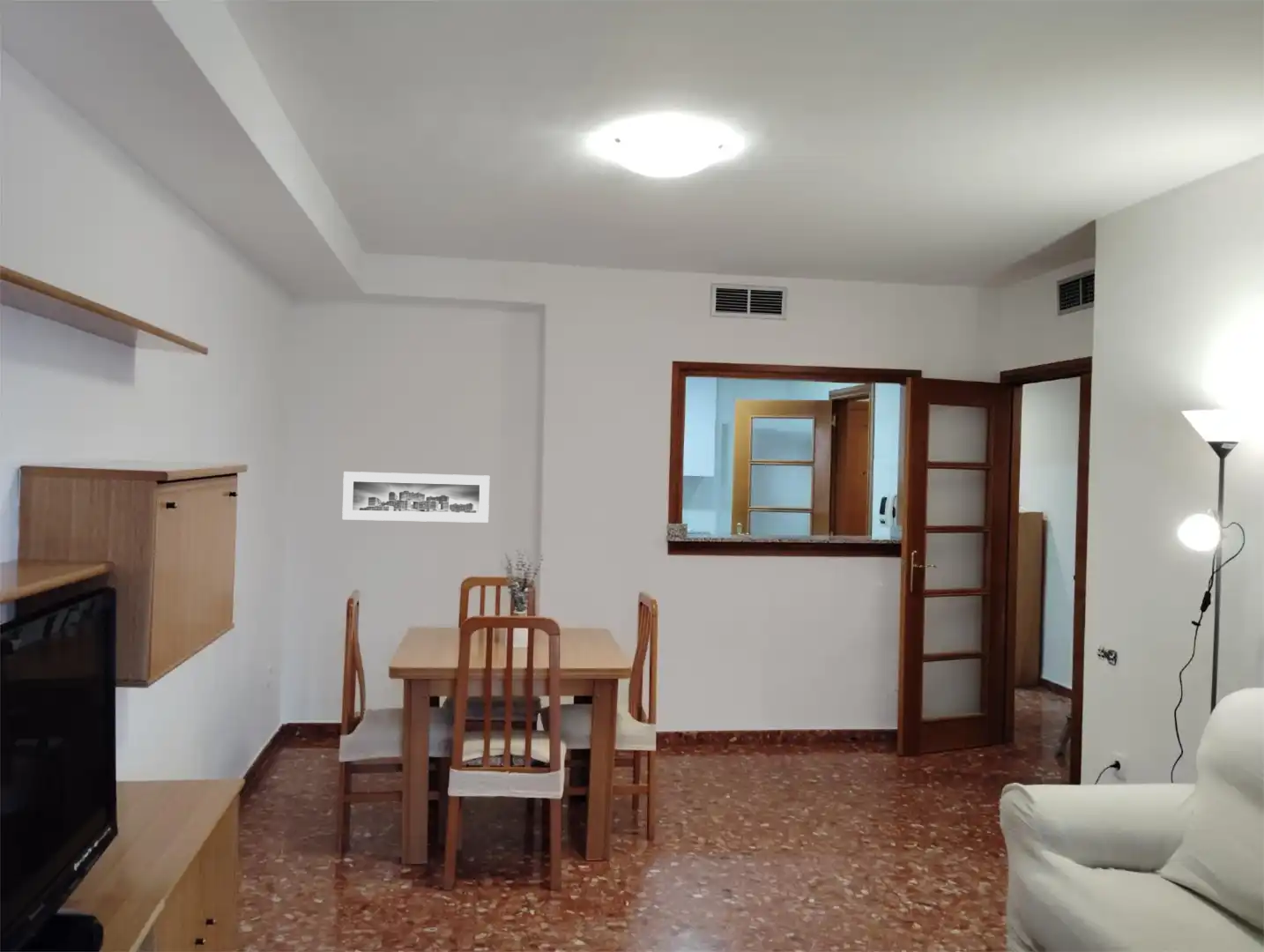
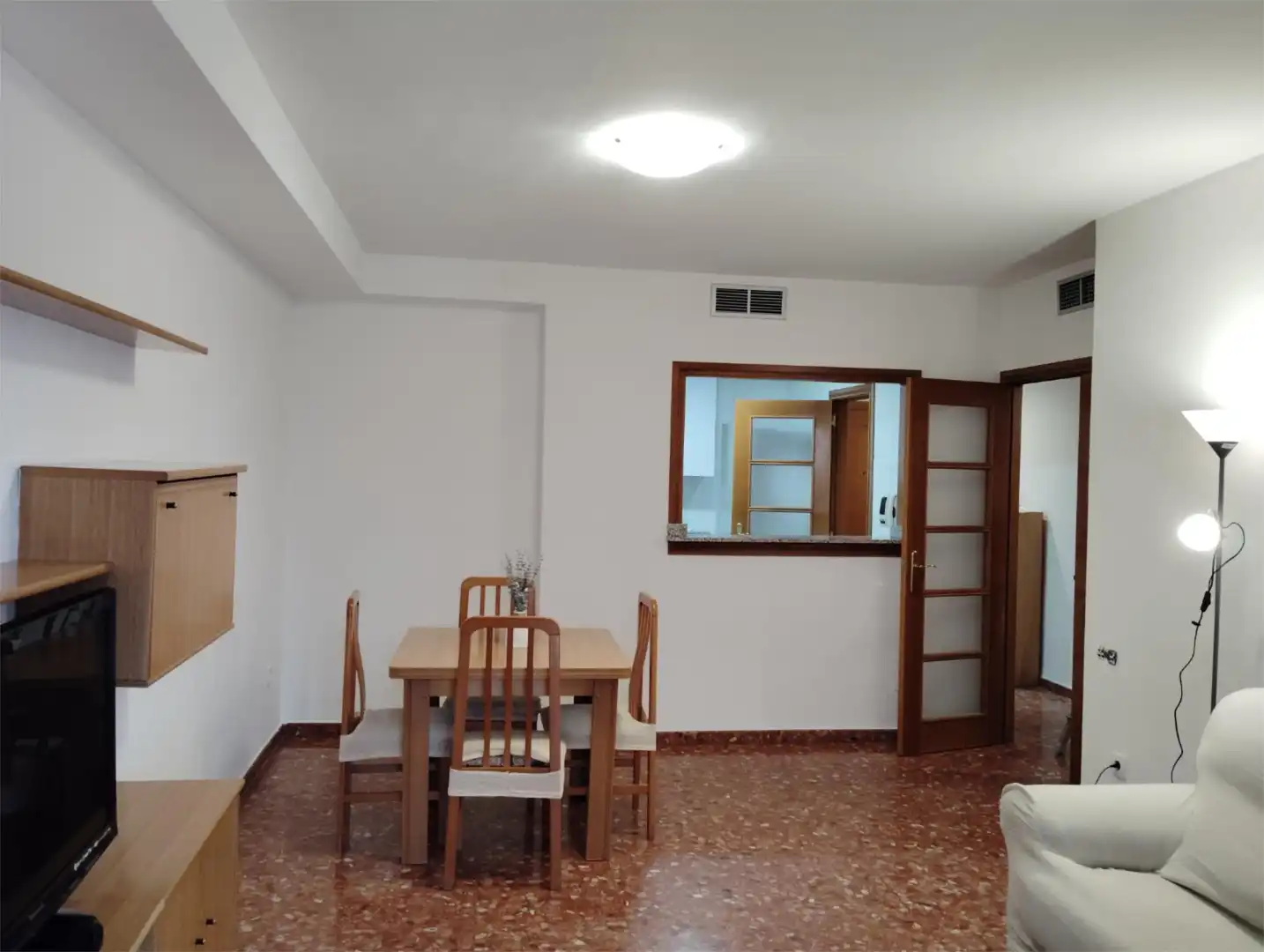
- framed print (417, 497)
